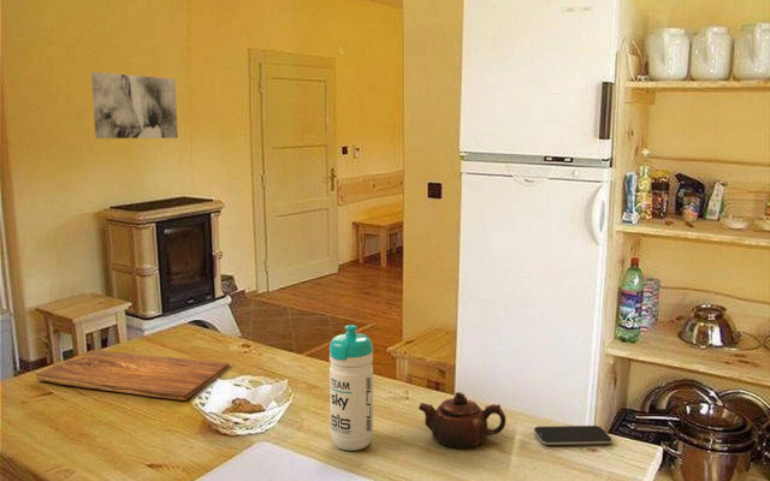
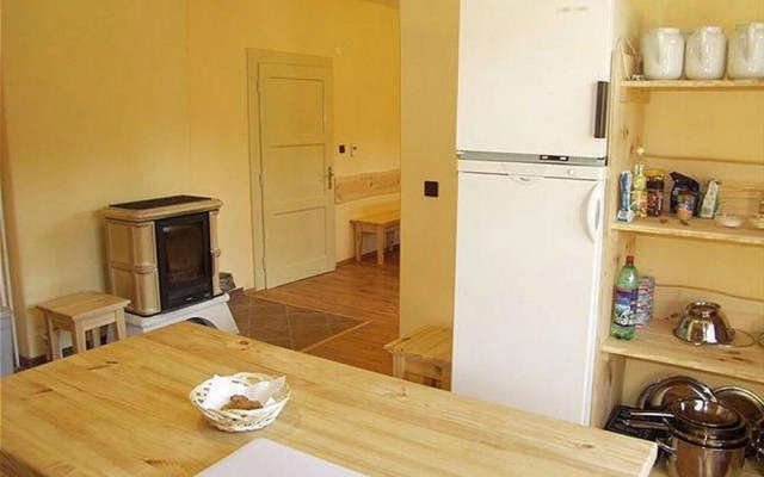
- cutting board (134, 372)
- smartphone (571, 434)
- wall art (137, 107)
- water bottle (351, 385)
- teapot (461, 415)
